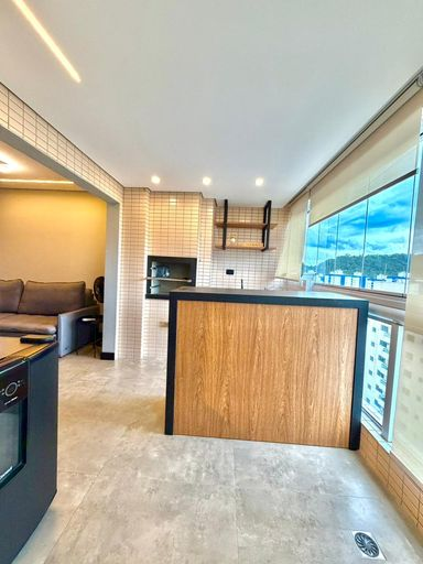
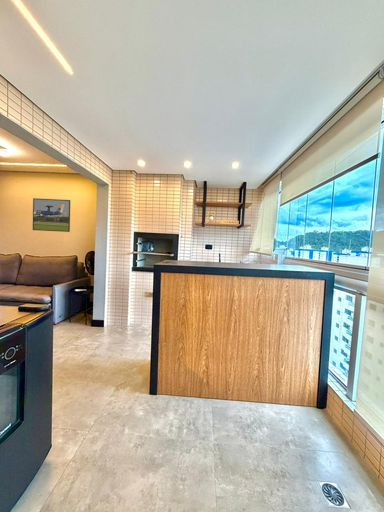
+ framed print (51, 215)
